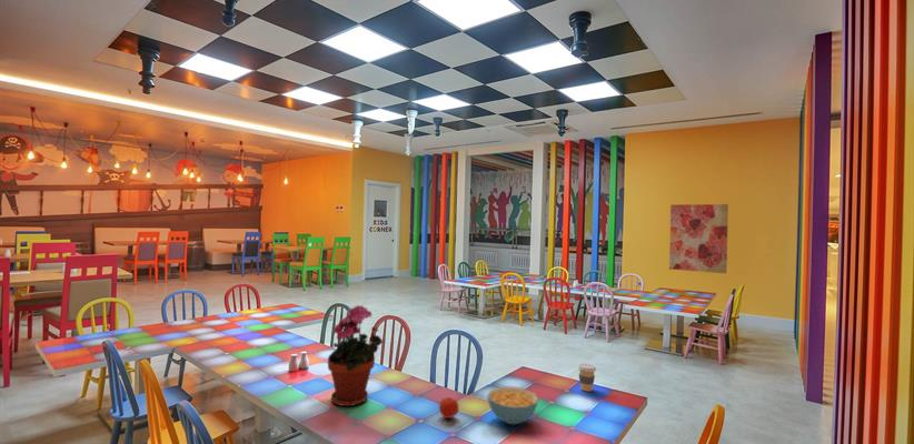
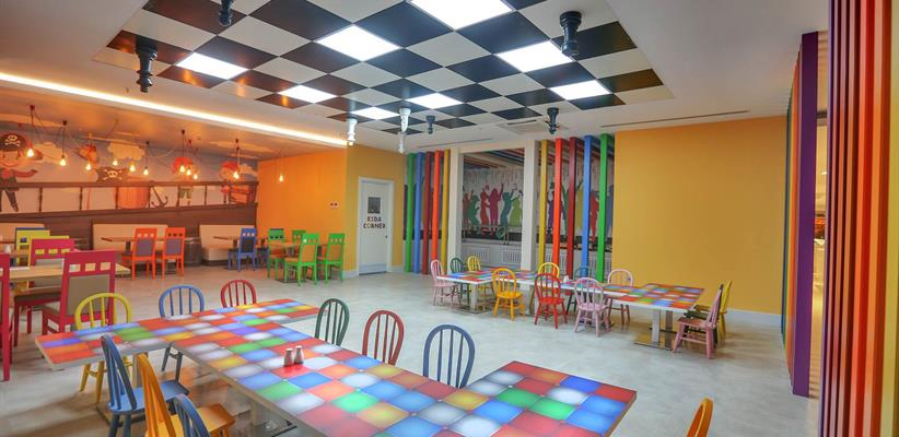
- cereal bowl (511, 408)
- coffee cup (586, 377)
- potted plant (352, 352)
- apple (448, 407)
- wall art (697, 238)
